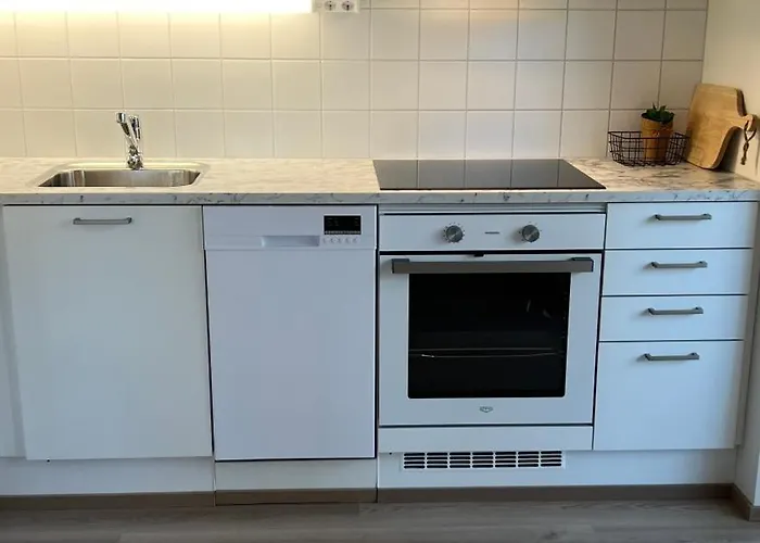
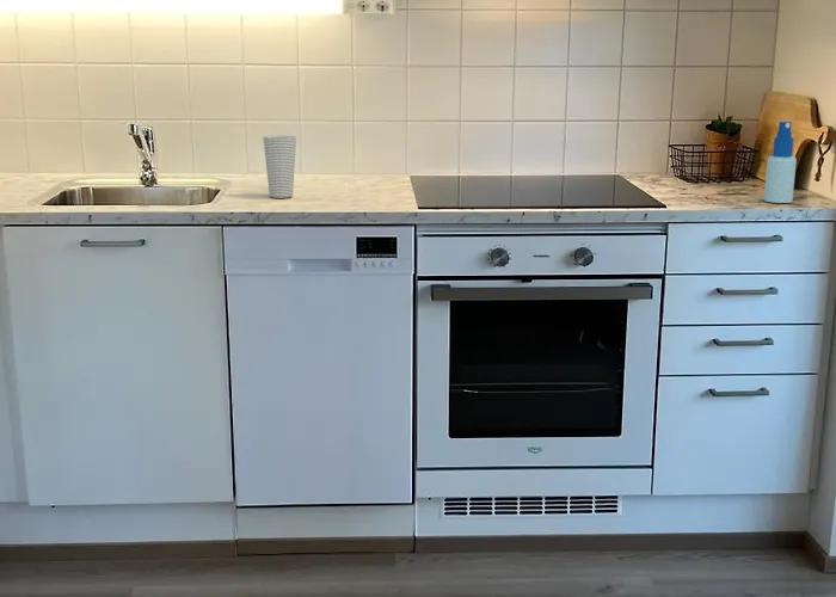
+ cup (279, 166)
+ spray bottle (781, 161)
